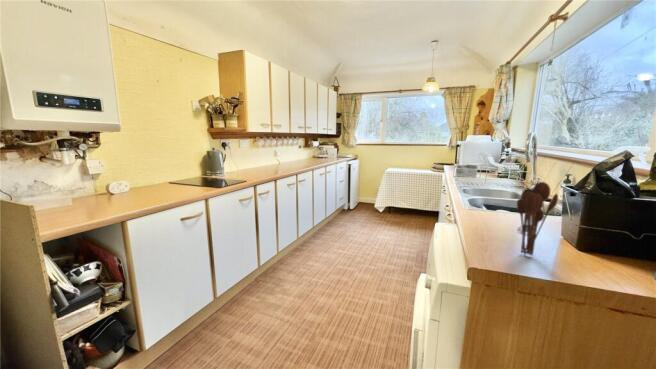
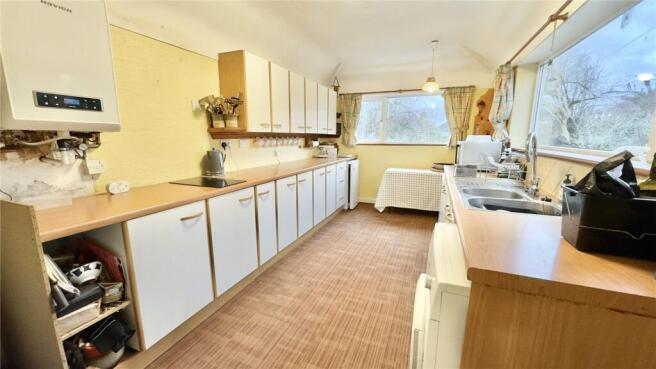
- utensil holder (533, 219)
